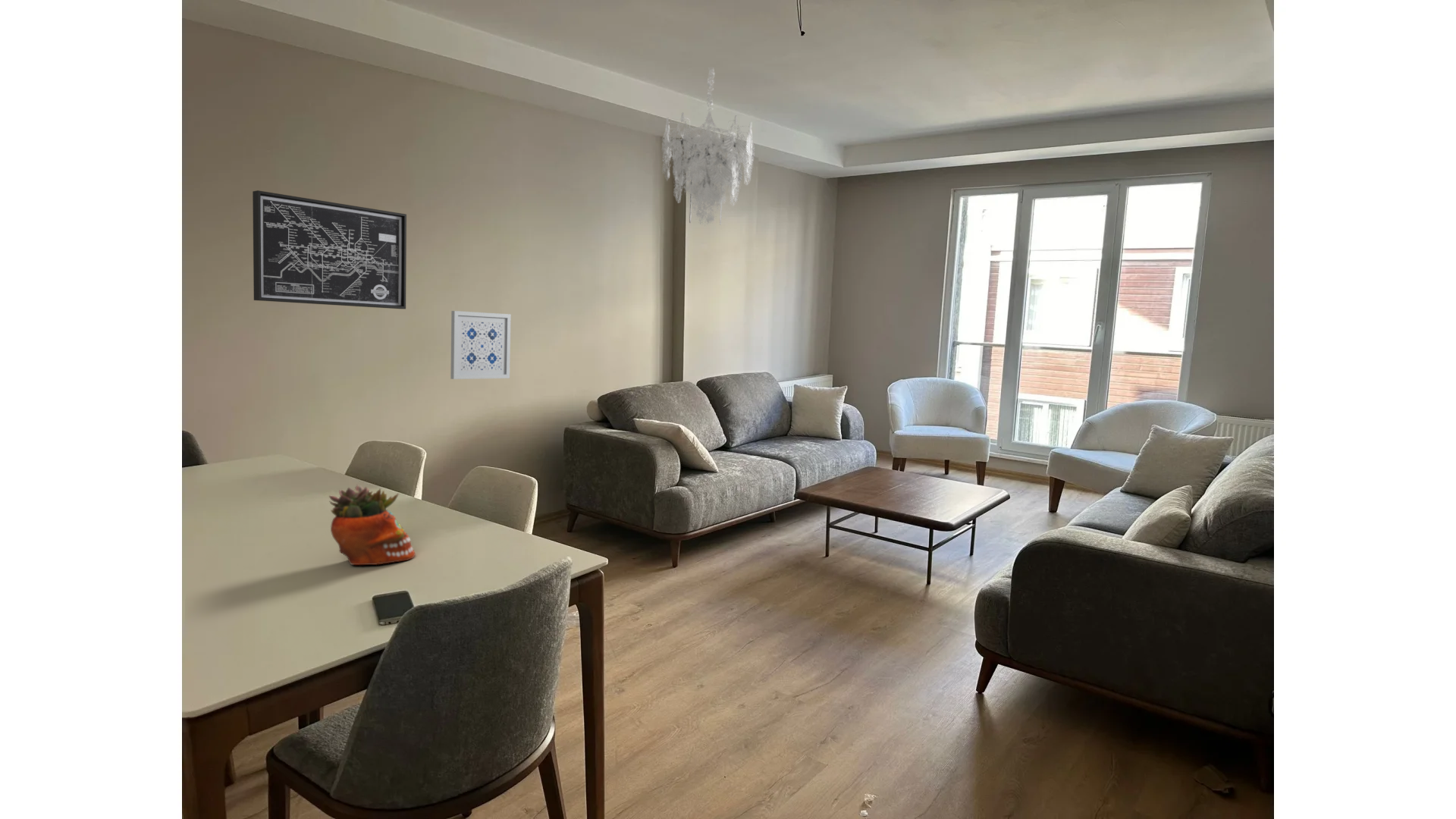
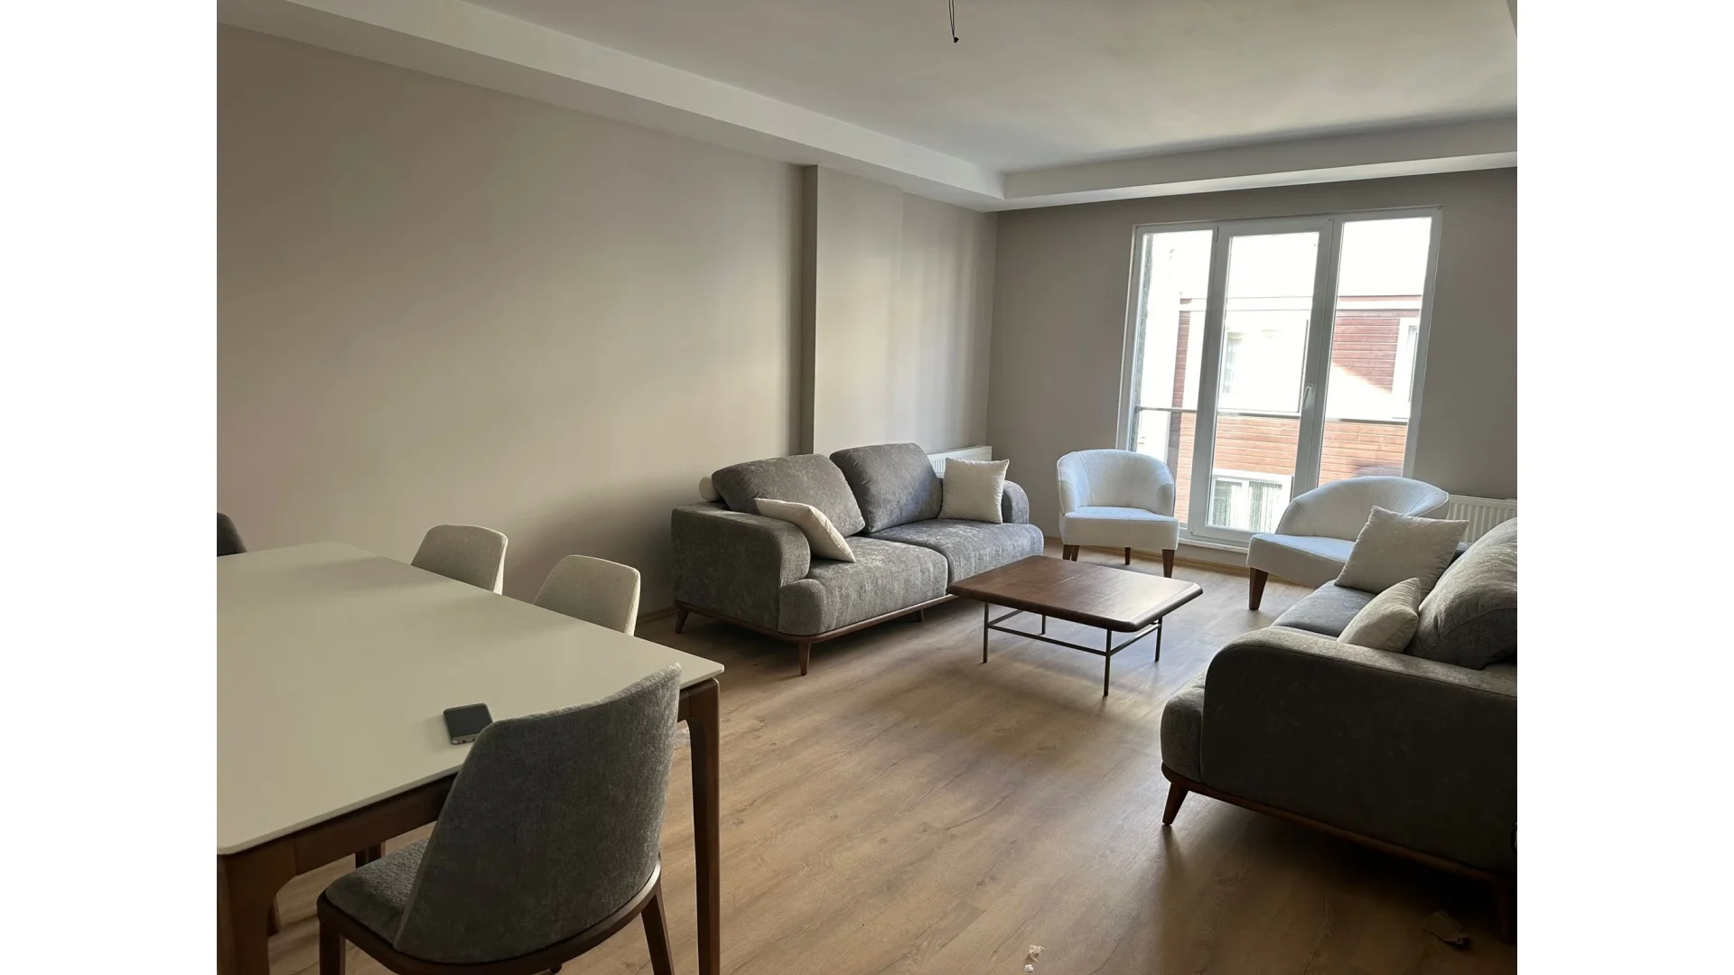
- wall art (482, 345)
- succulent planter (372, 522)
- wall art (334, 254)
- chandelier (708, 143)
